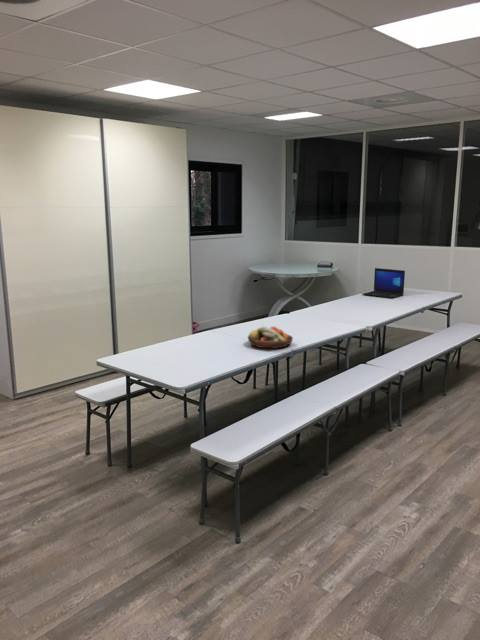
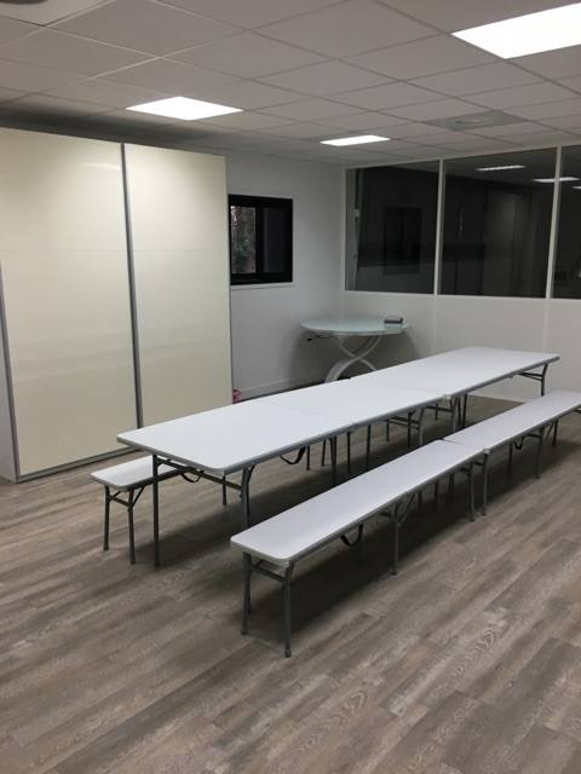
- fruit bowl (270, 335)
- laptop (383, 282)
